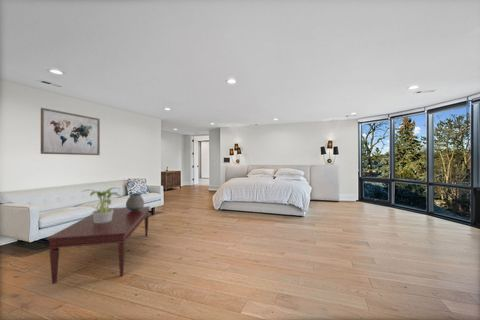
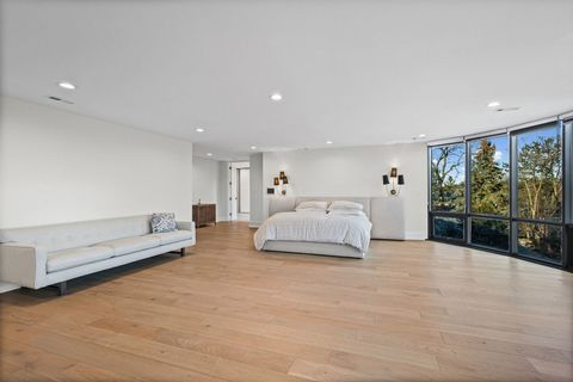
- potted plant (102, 204)
- ceramic pot (135, 202)
- coffee table (111, 235)
- wall art (73, 134)
